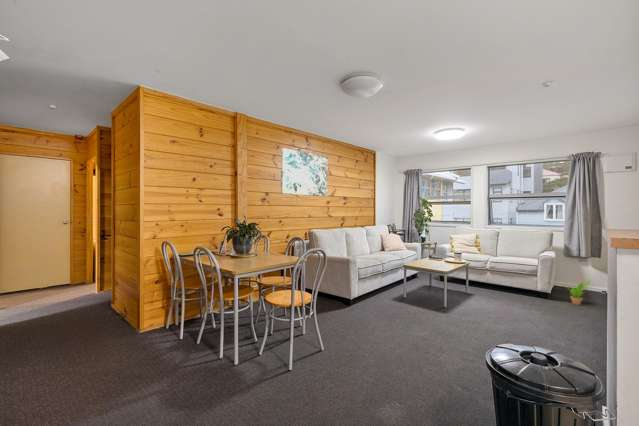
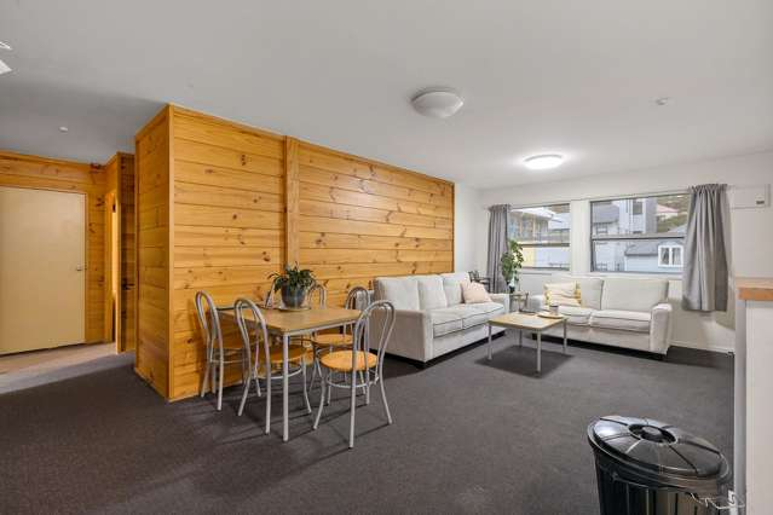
- potted plant (575, 292)
- wall art (305, 174)
